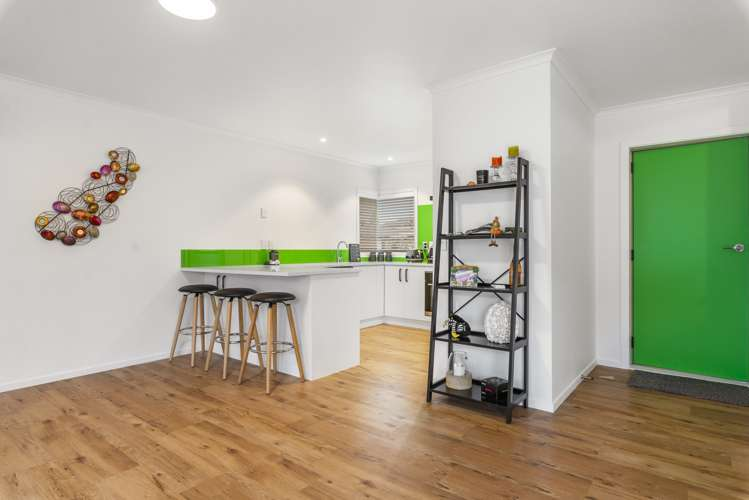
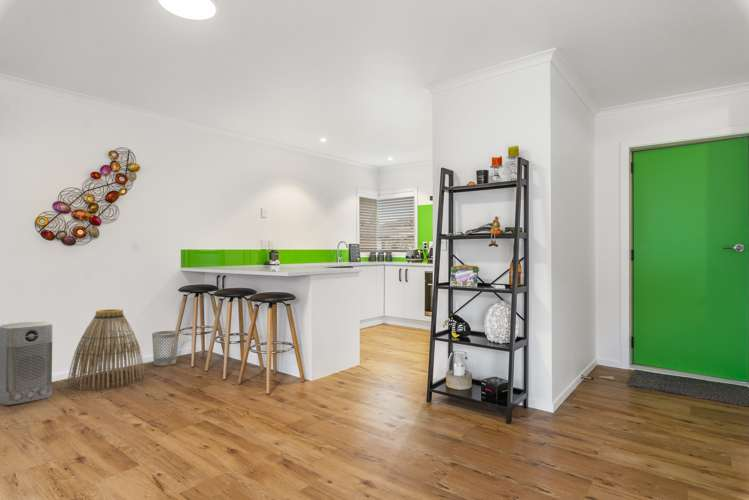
+ air purifier (25, 360)
+ basket (108, 345)
+ wastebasket (165, 347)
